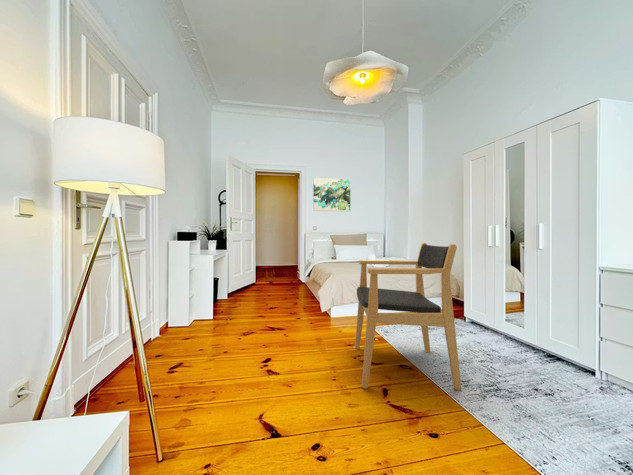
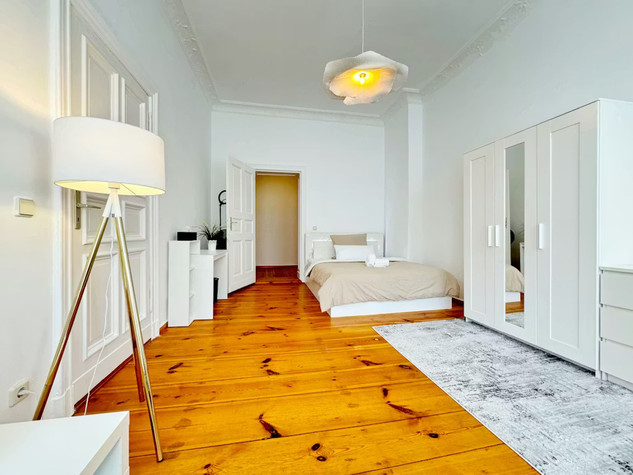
- armchair (400, 304)
- wall art (332, 195)
